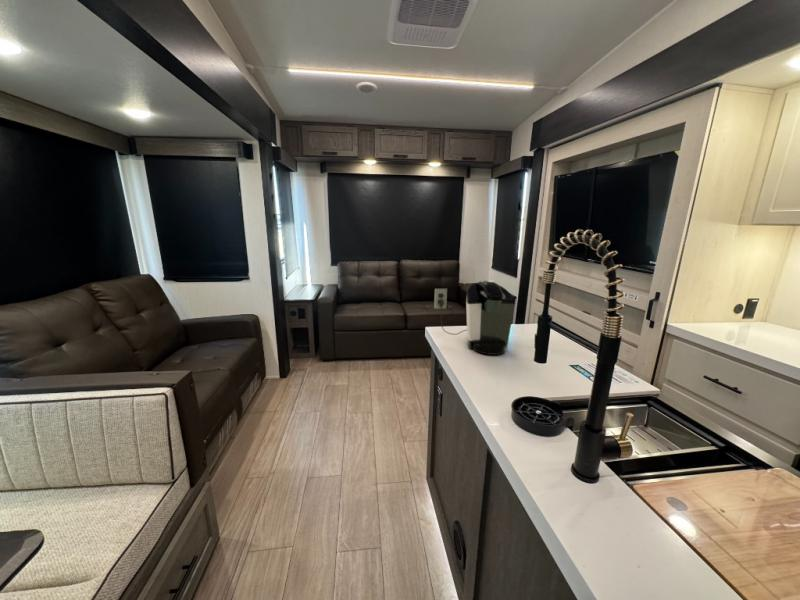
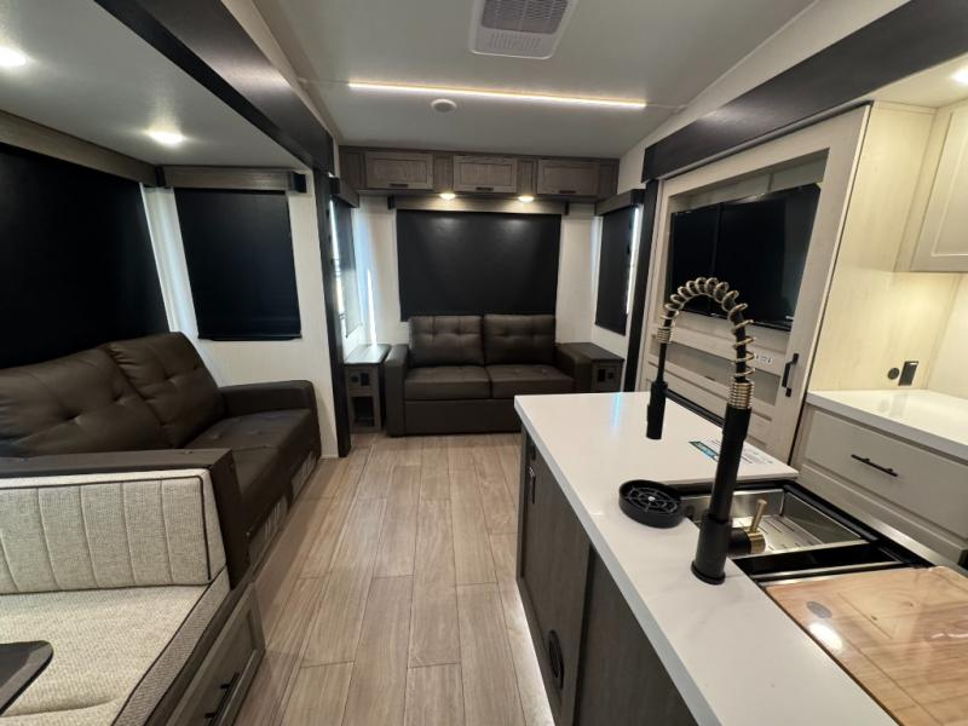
- coffee maker (474, 314)
